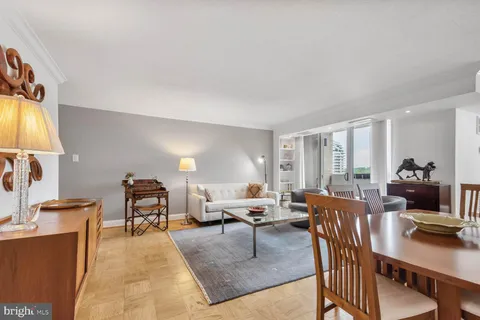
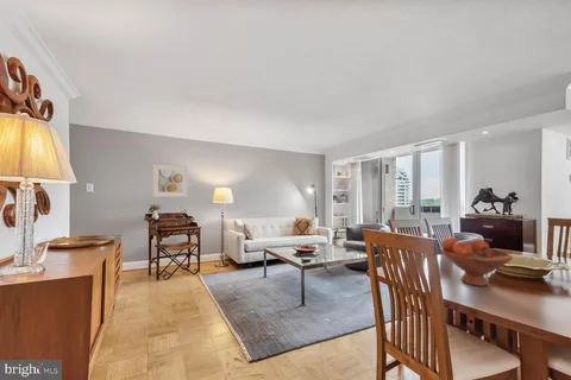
+ fruit bowl (473, 260)
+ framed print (170, 180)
